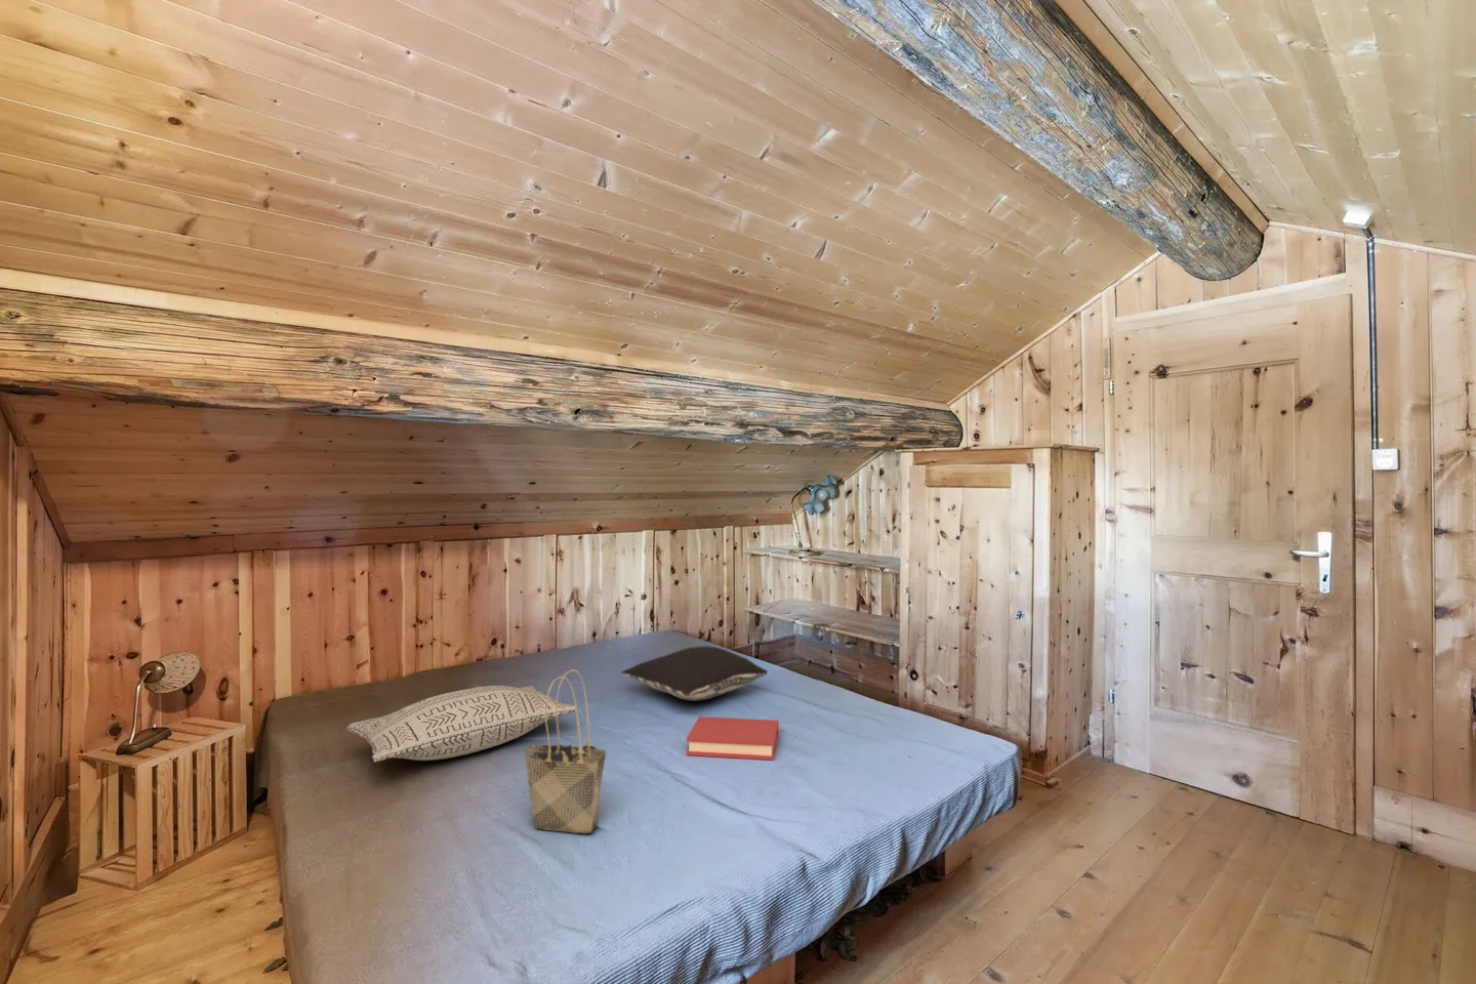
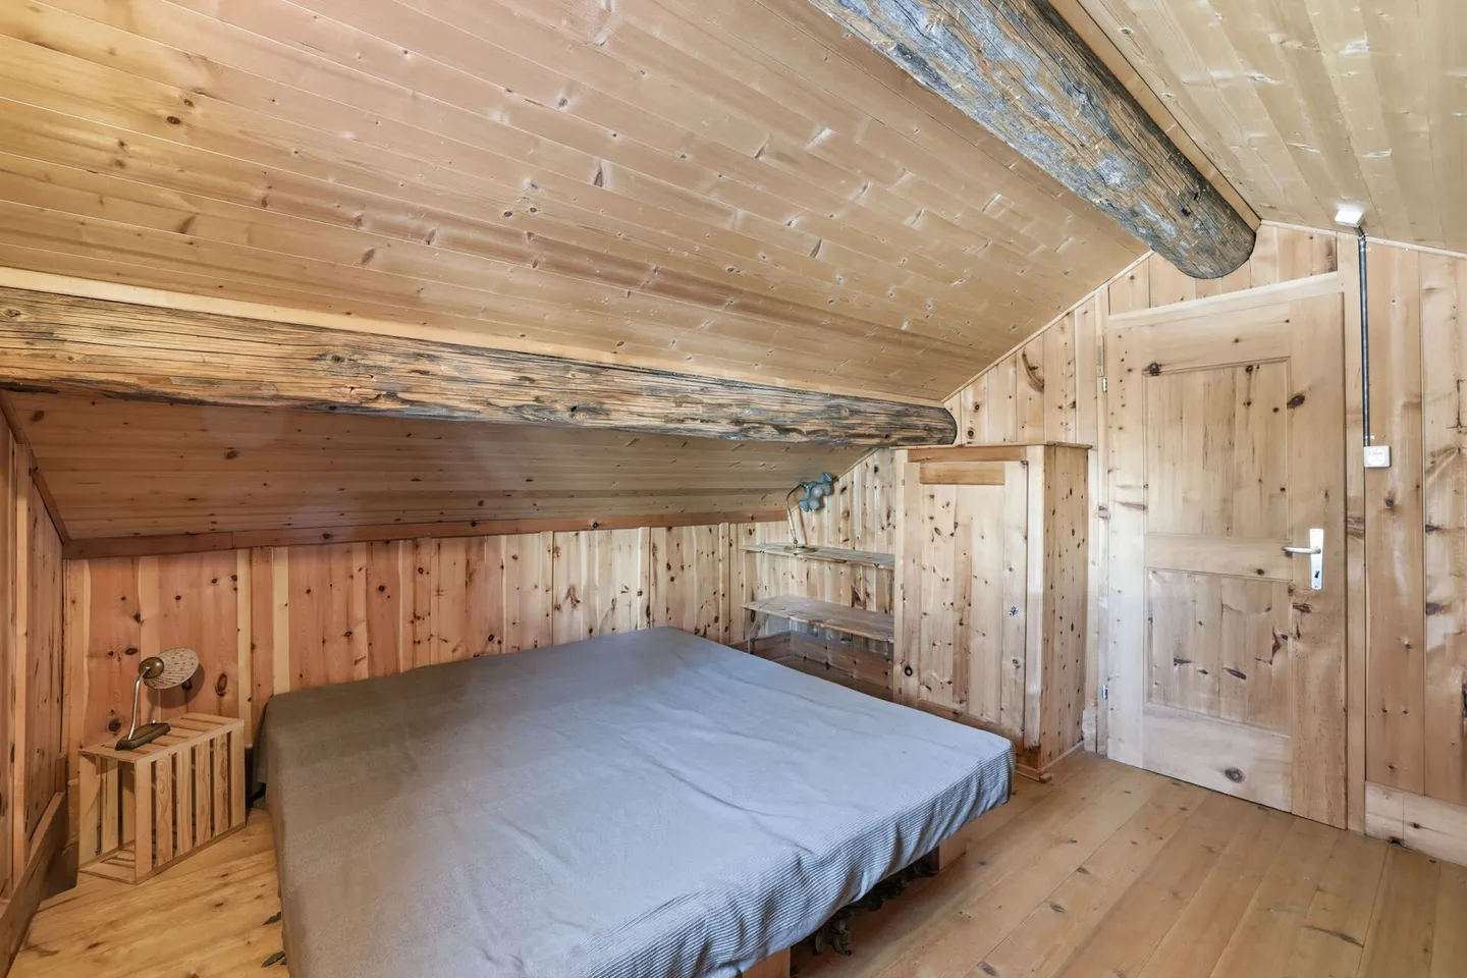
- tote bag (564, 751)
- hardback book (734, 736)
- pillow (694, 672)
- pillow (466, 720)
